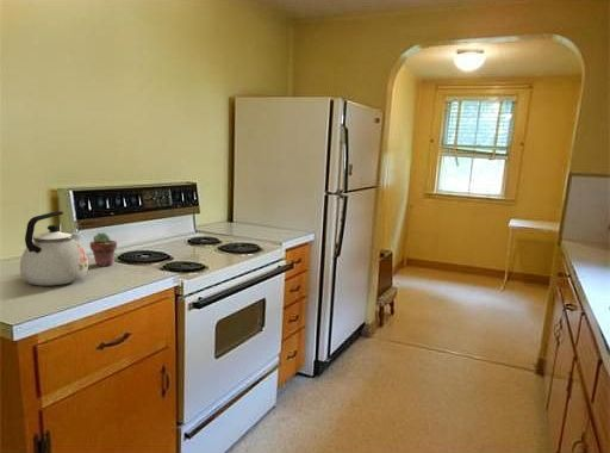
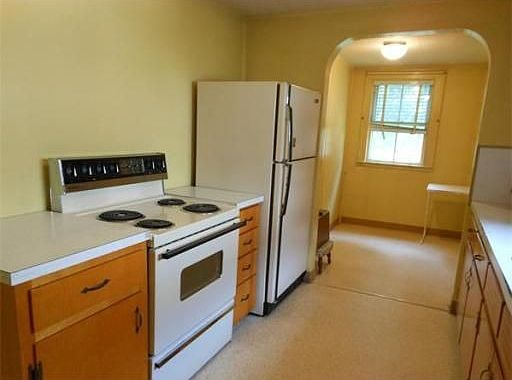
- potted succulent (104, 248)
- kettle (54, 246)
